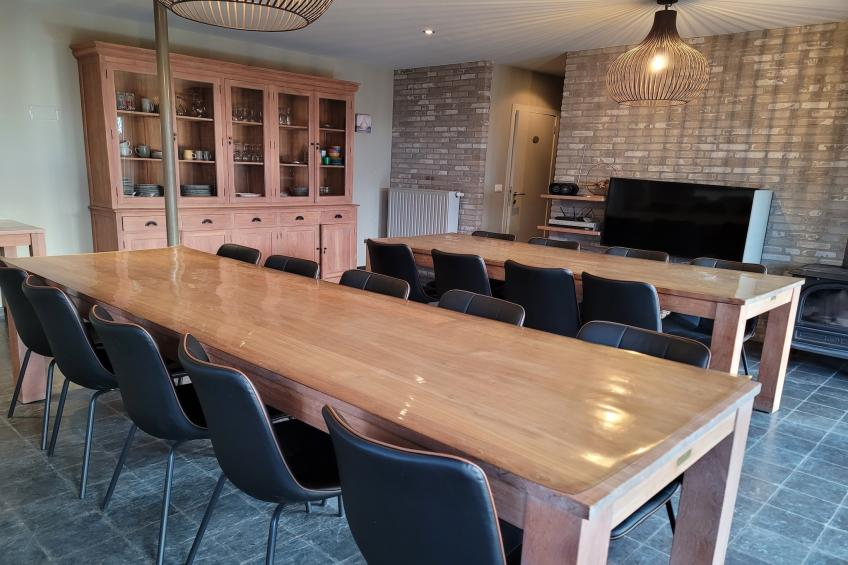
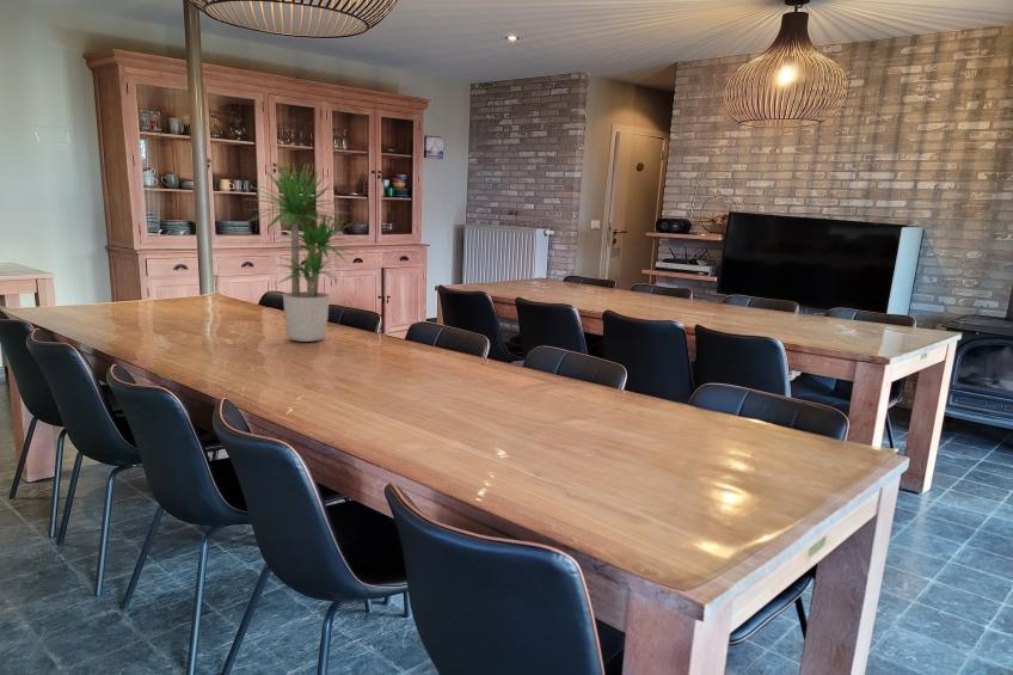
+ potted plant (301, 248)
